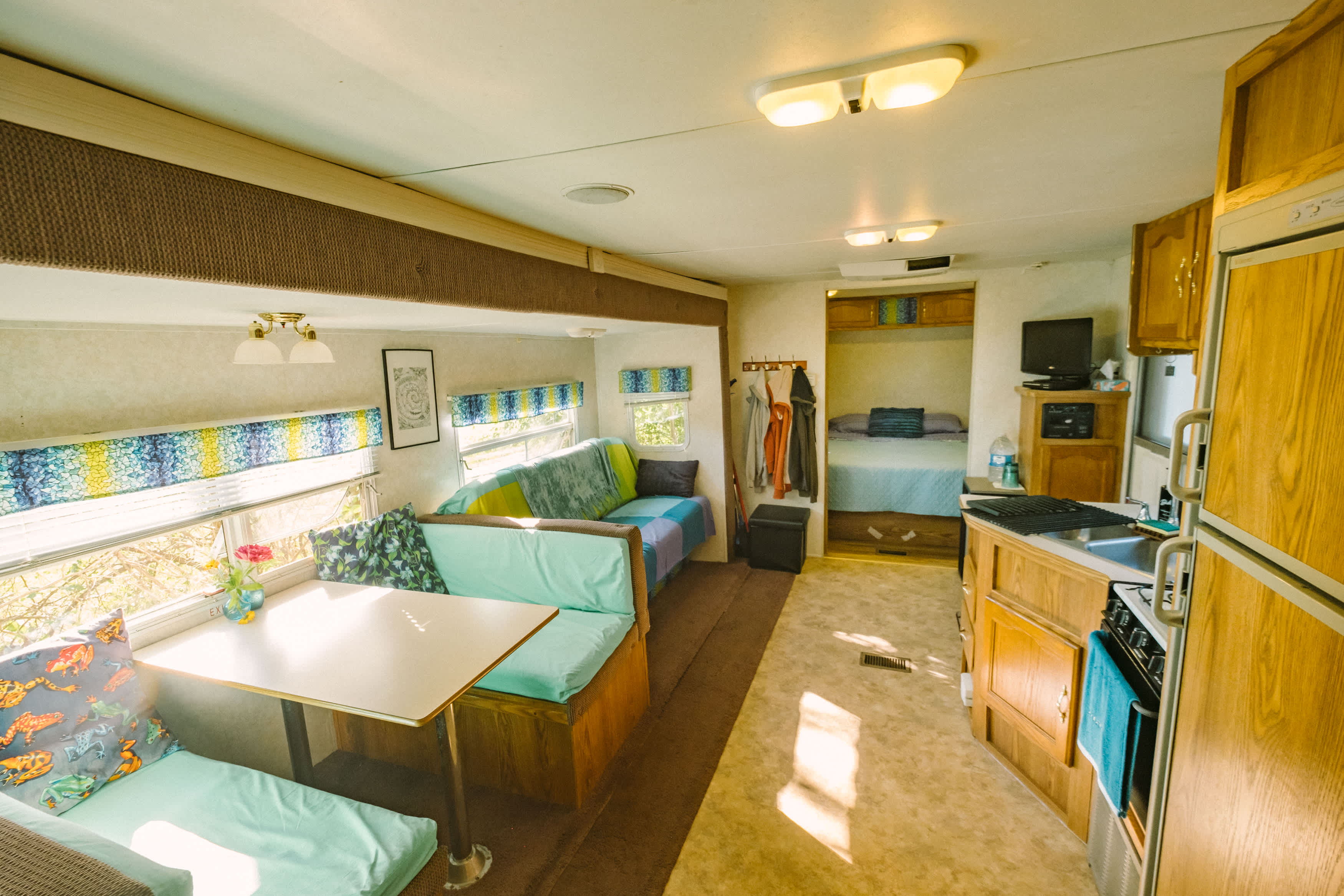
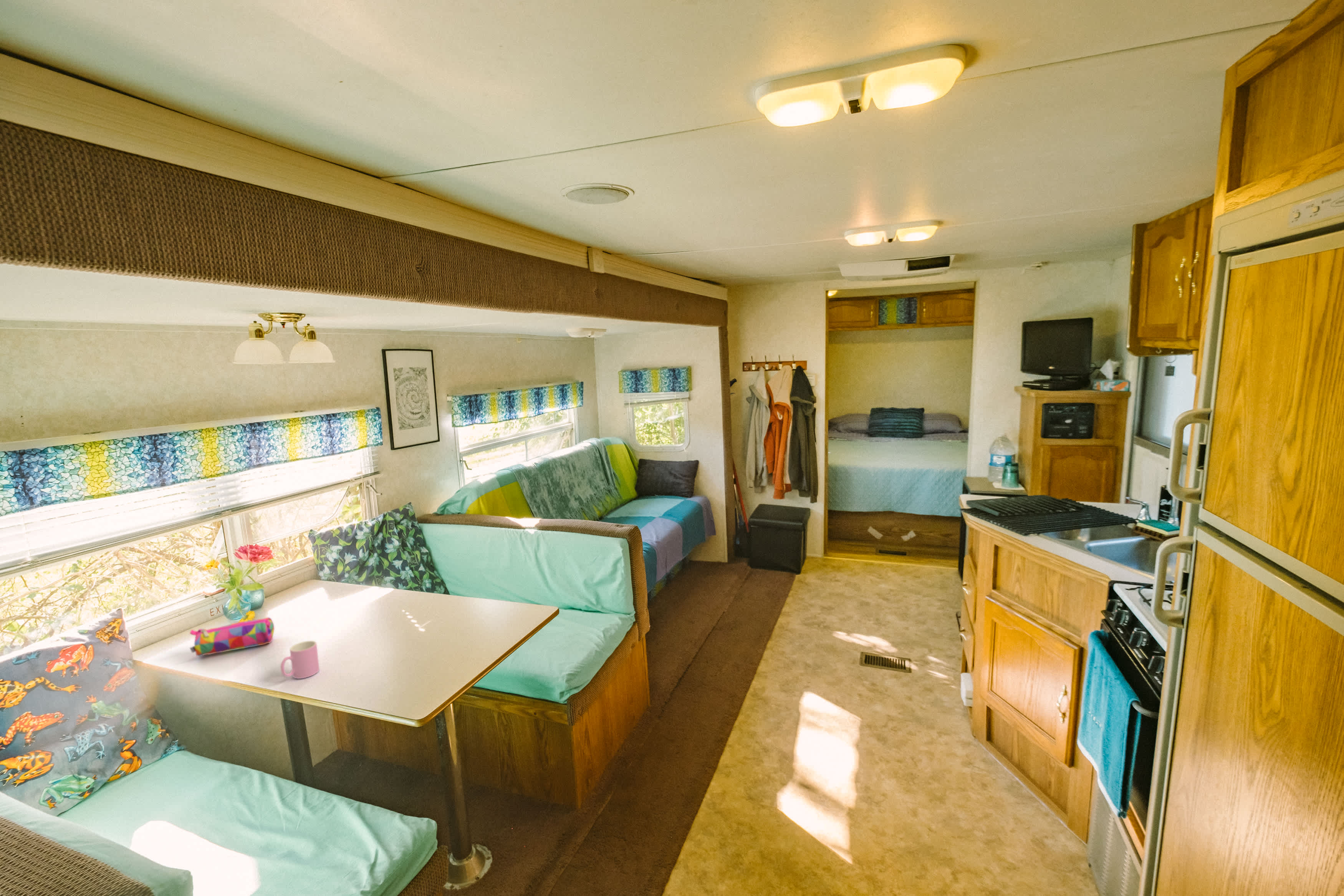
+ pencil case (233, 636)
+ cup (299, 662)
